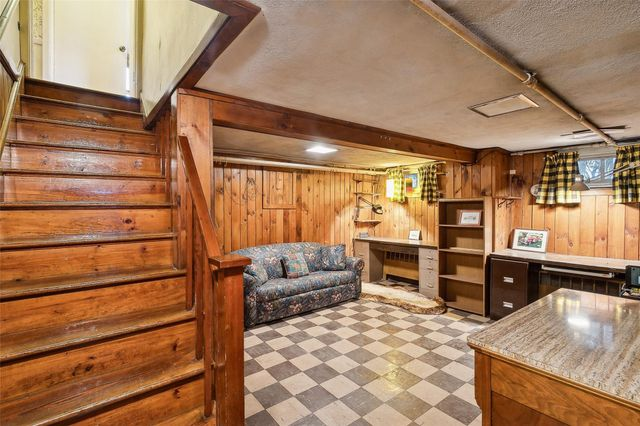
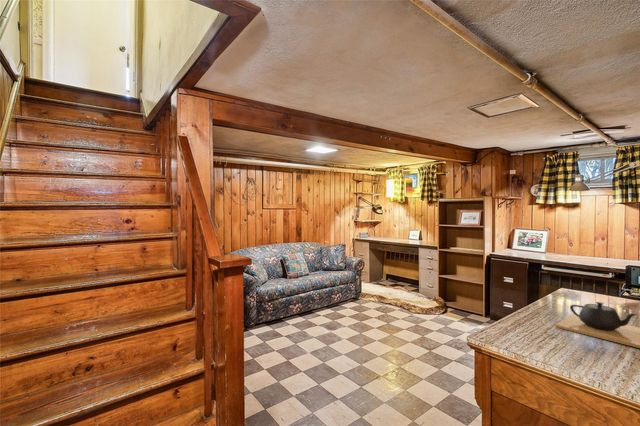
+ teapot (603, 316)
